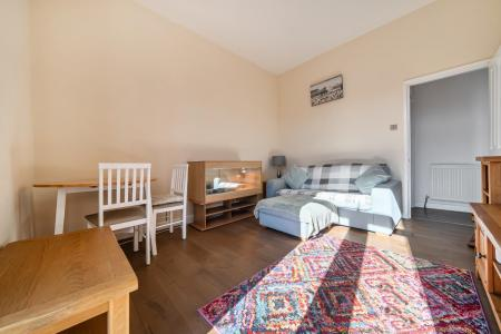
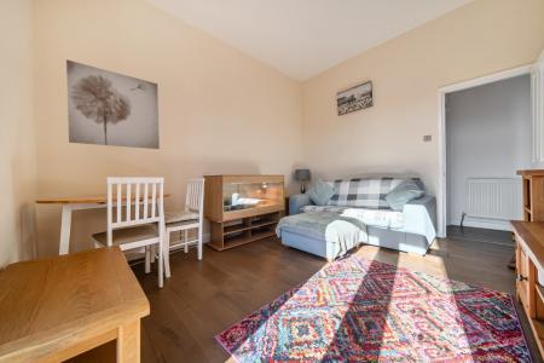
+ wall art (117, 109)
